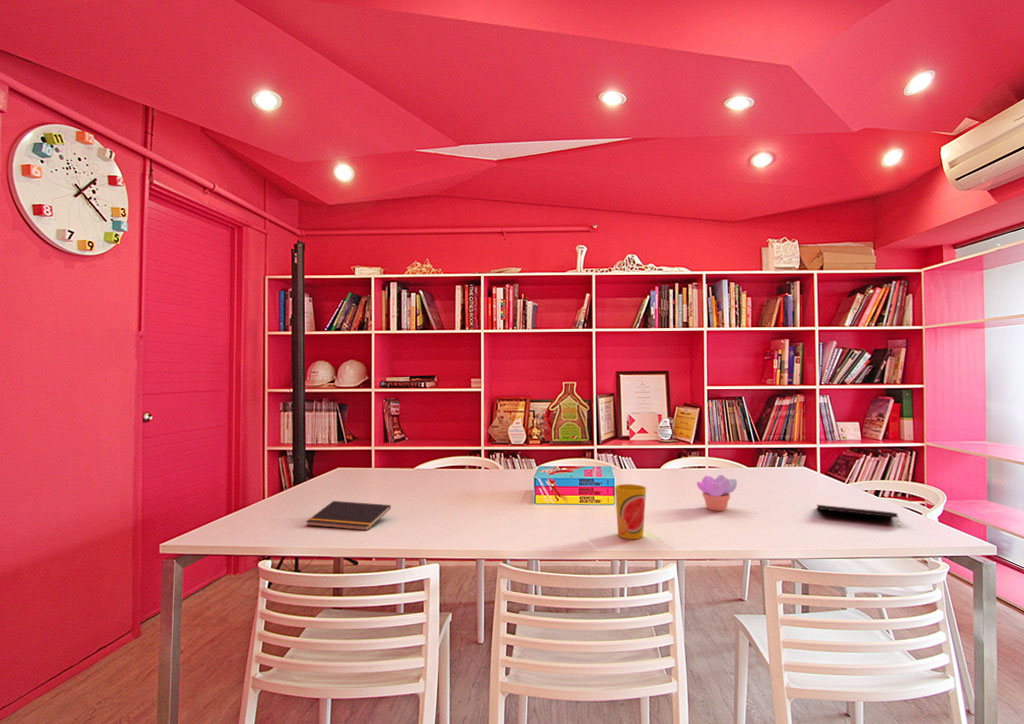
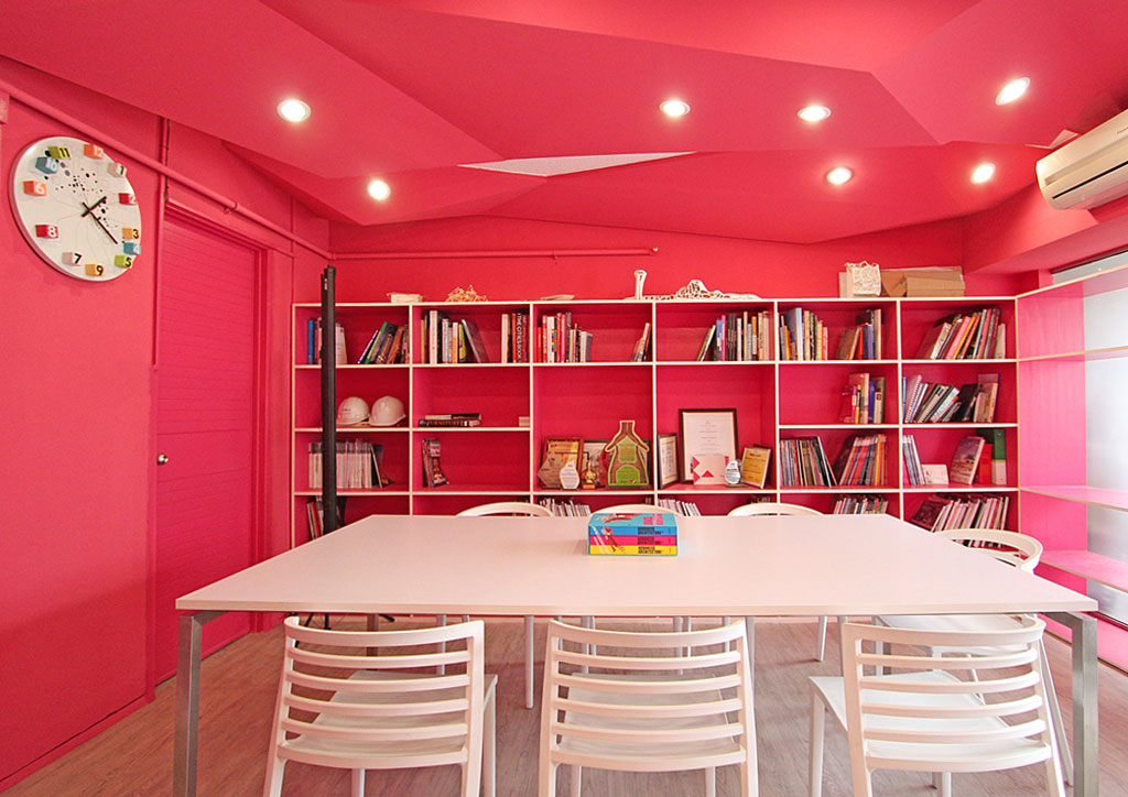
- notepad (349, 514)
- notepad (854, 510)
- cup (630, 511)
- succulent plant (717, 491)
